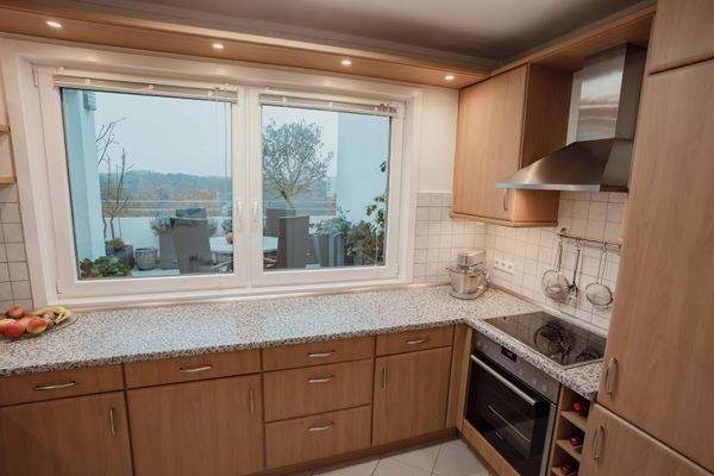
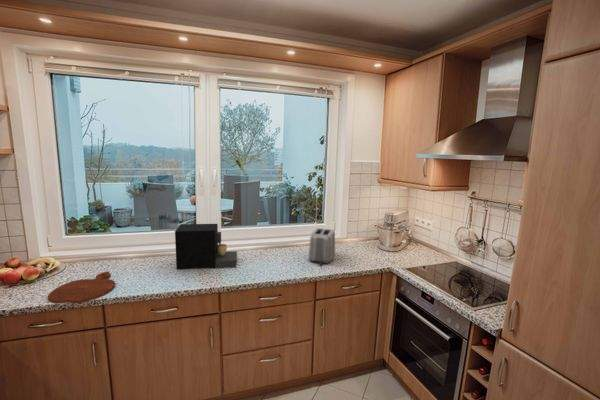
+ coffee maker (208, 245)
+ toaster (321, 245)
+ cutting board (89, 285)
